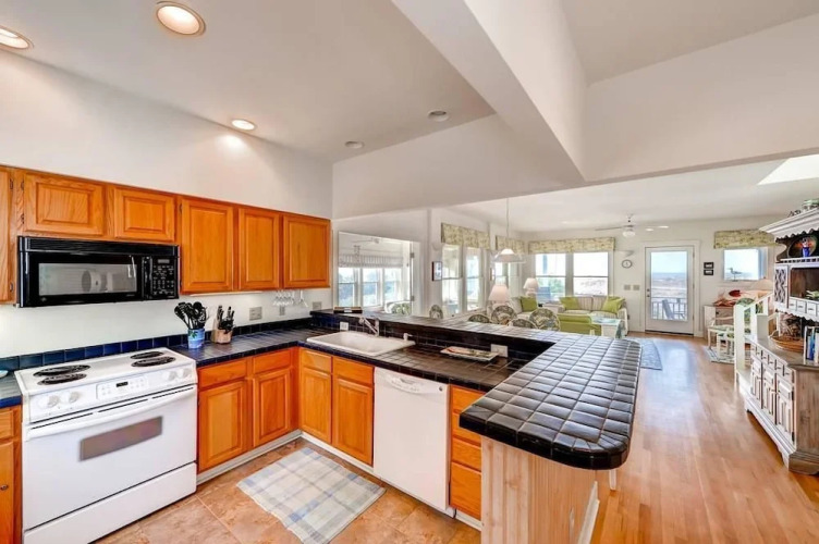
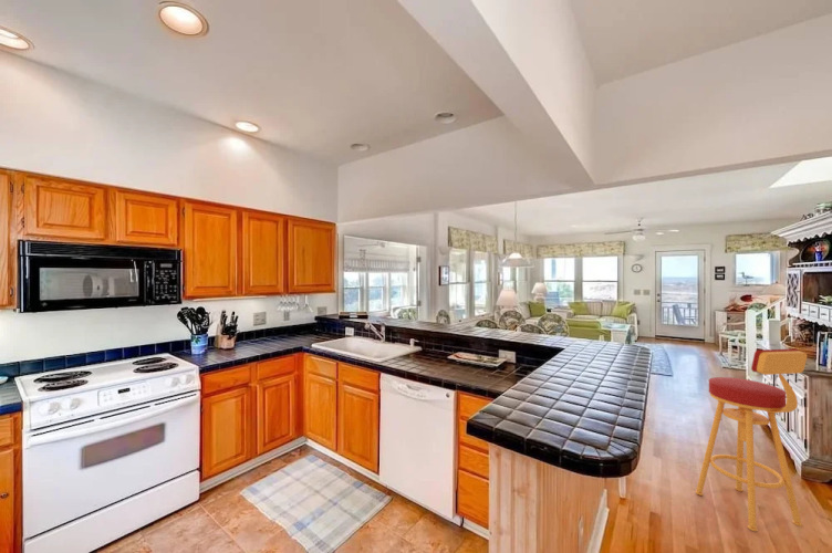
+ bar stool (750, 427)
